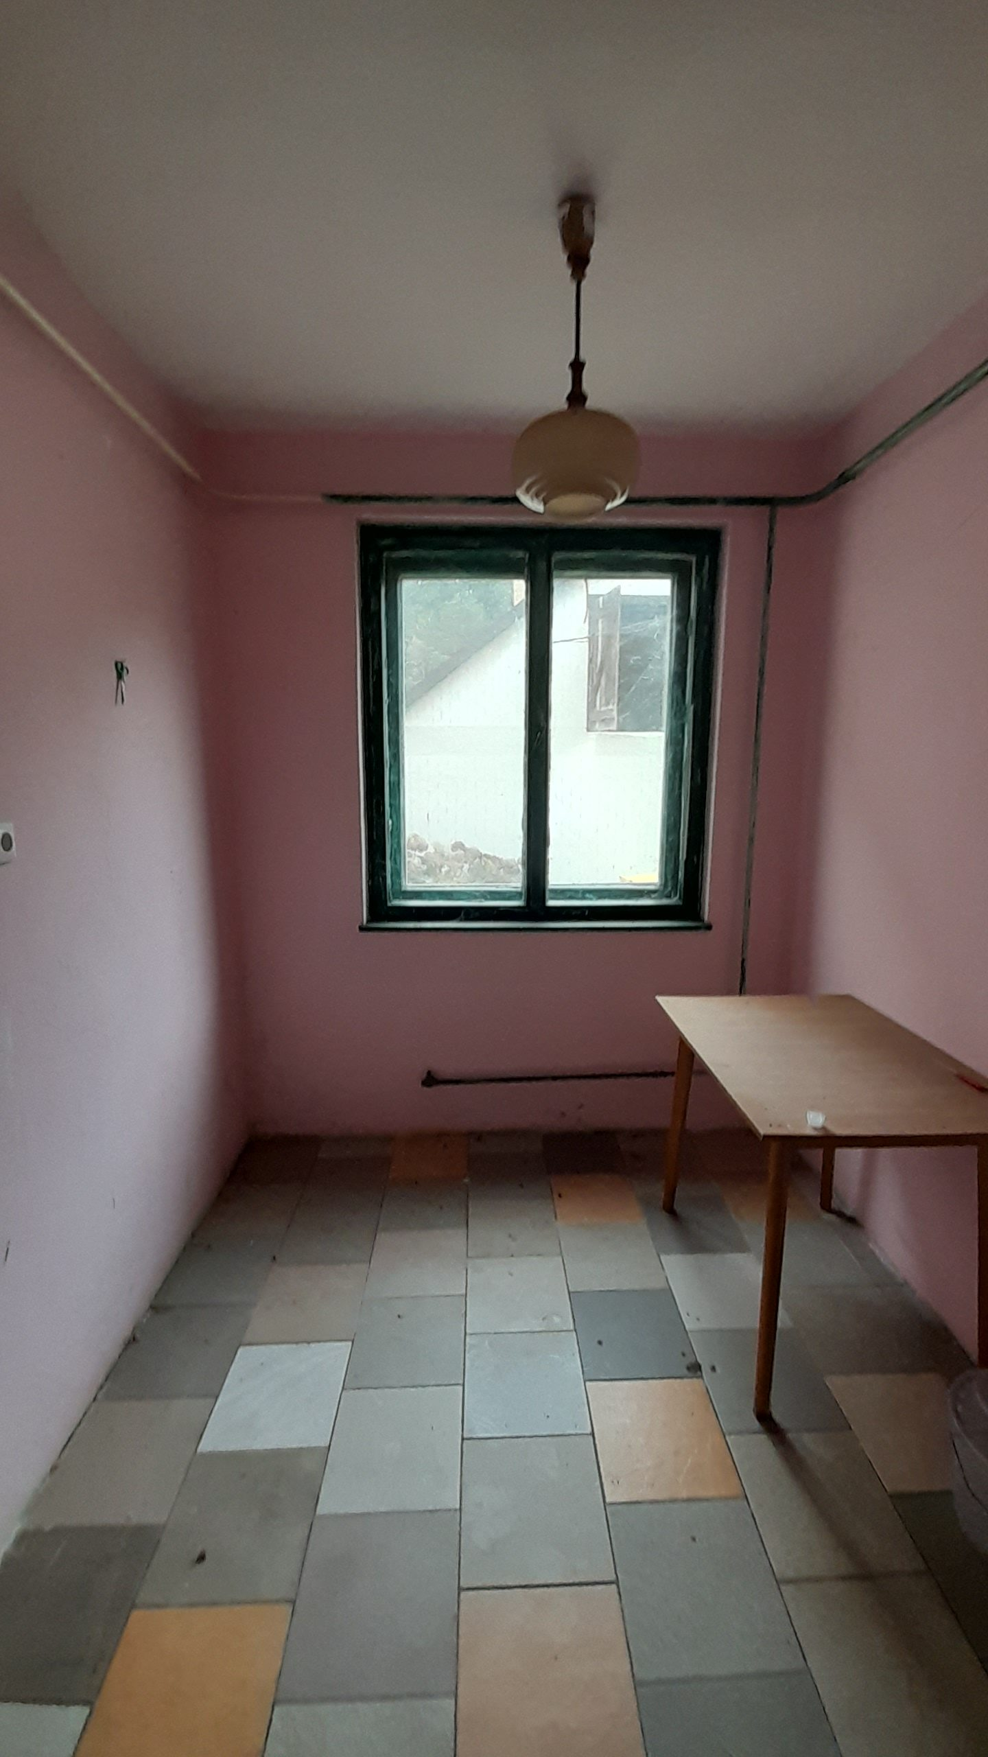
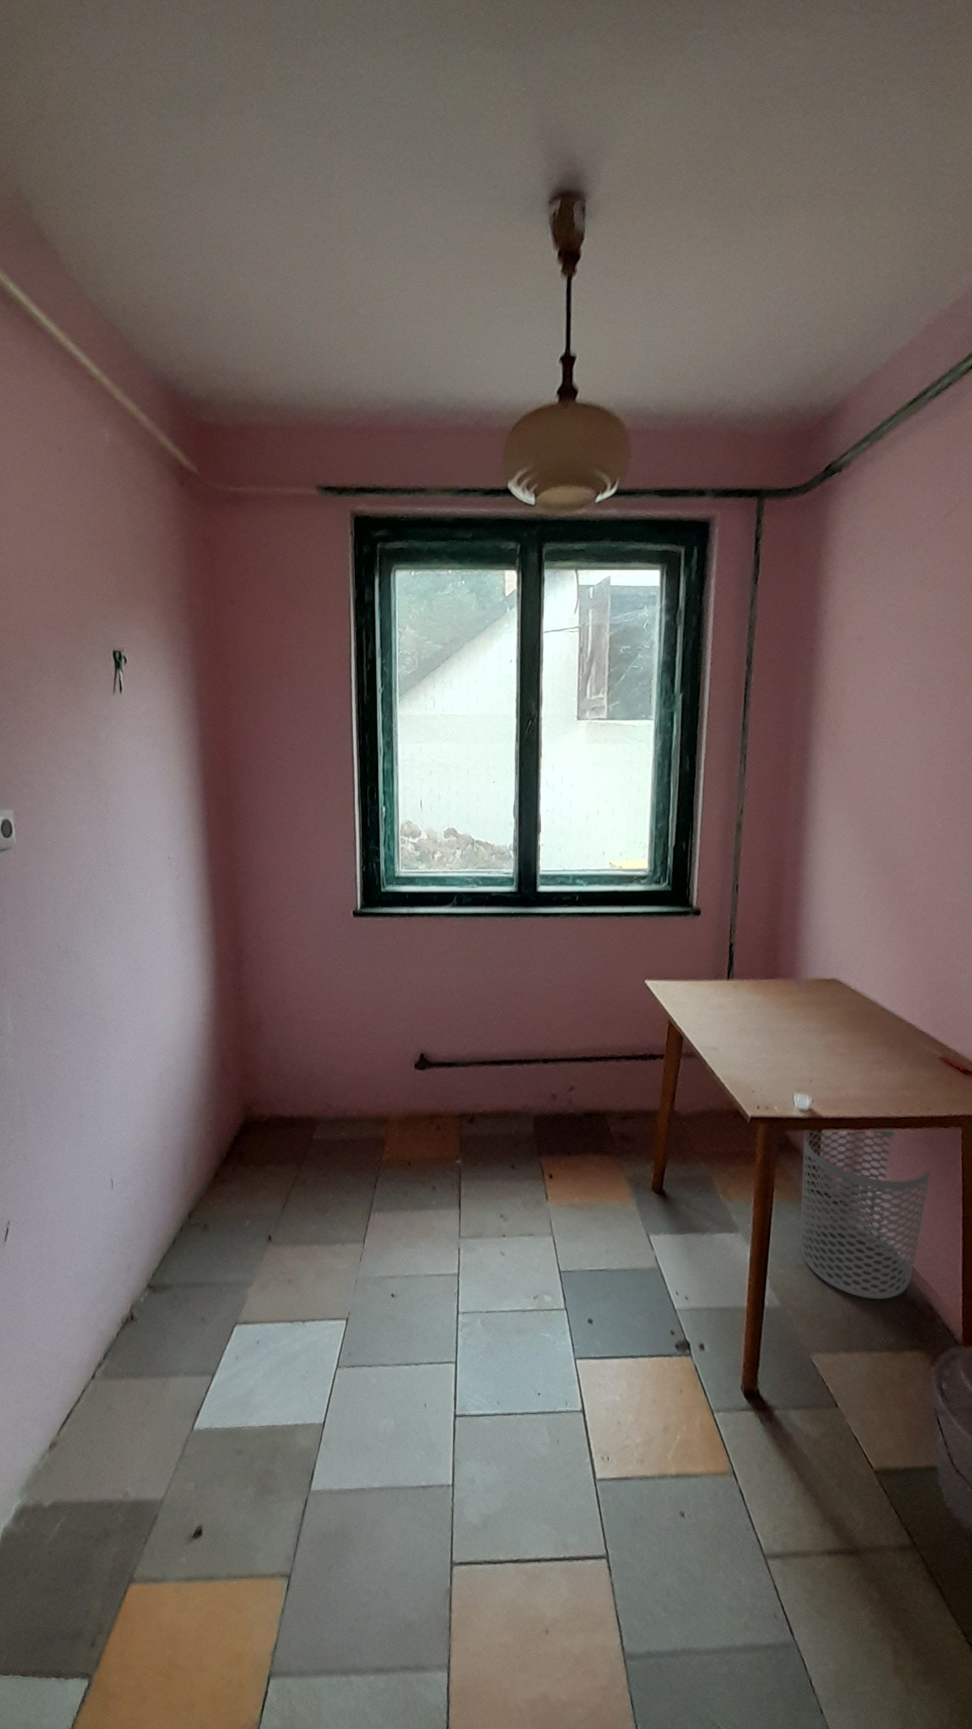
+ waste bin (858, 1206)
